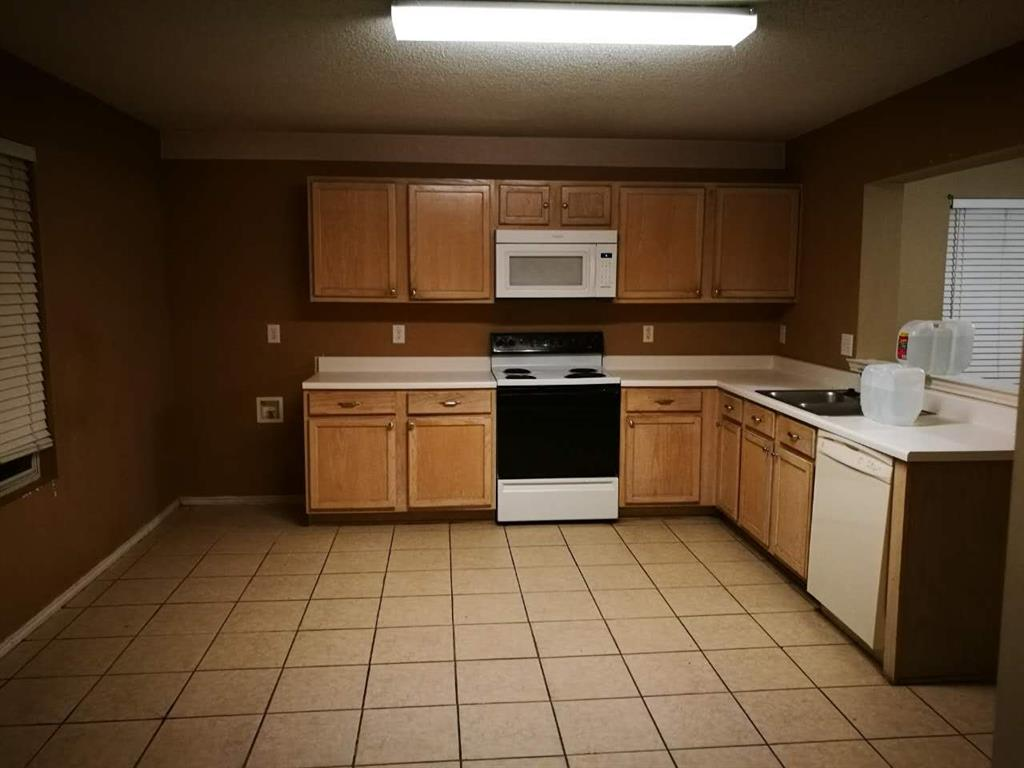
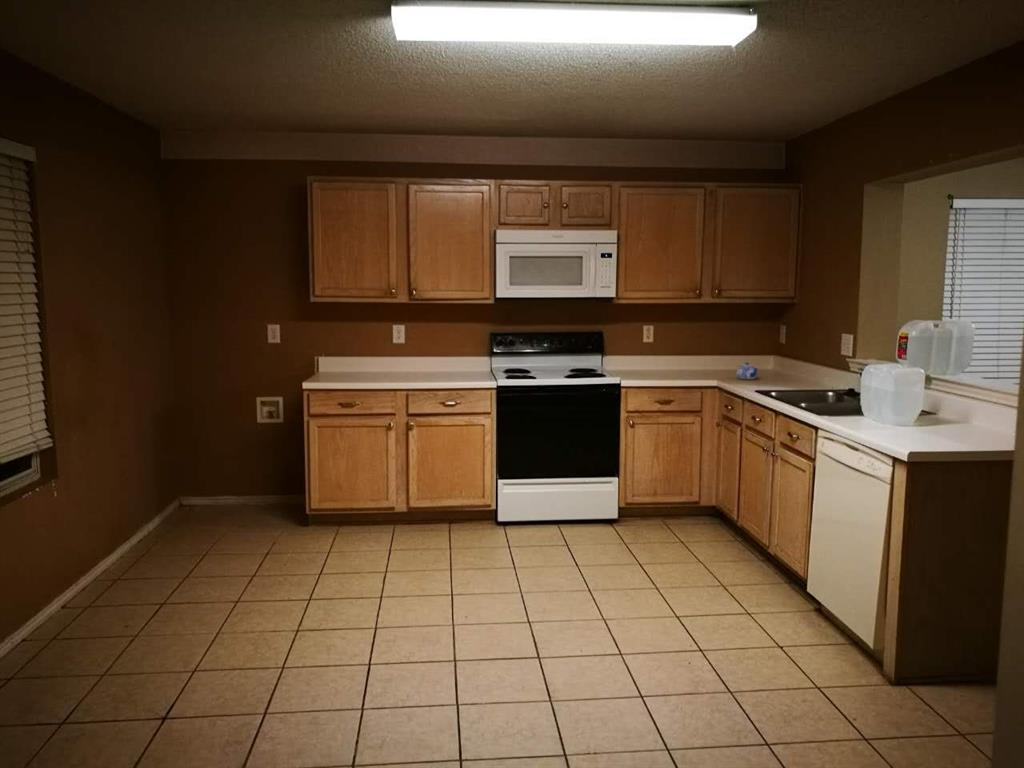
+ teapot (747, 370)
